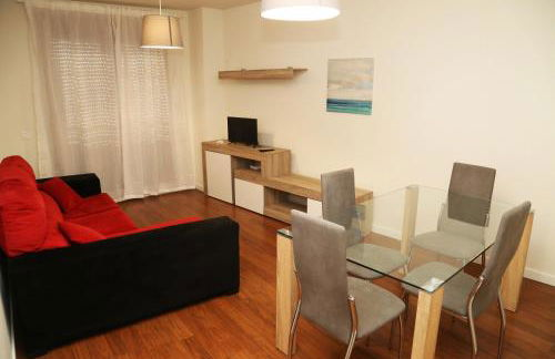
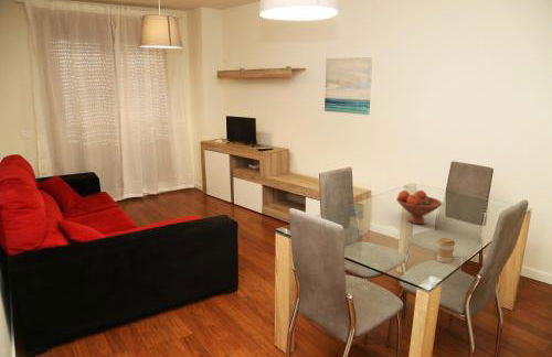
+ fruit bowl (417, 206)
+ coffee cup (445, 249)
